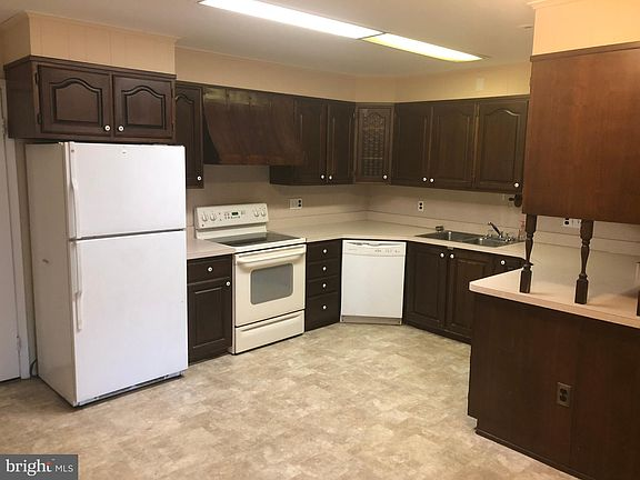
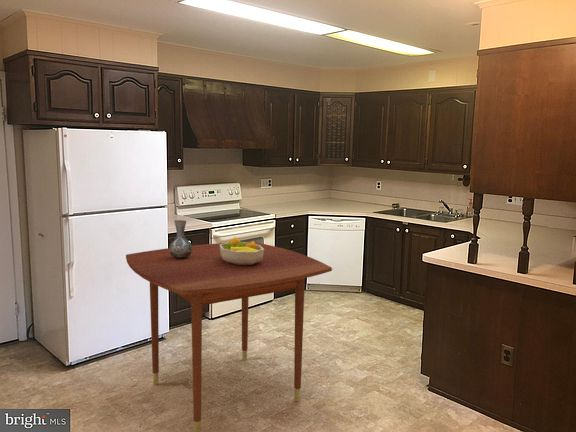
+ pitcher (180, 238)
+ fruit bowl (241, 250)
+ dining table (242, 327)
